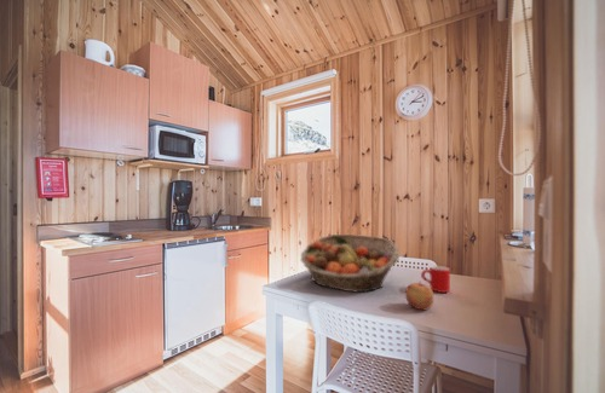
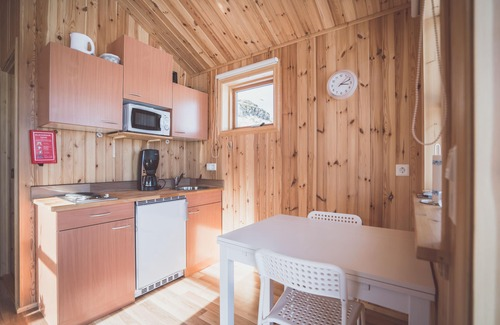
- fruit basket (347, 260)
- apple (419, 294)
- mug (434, 278)
